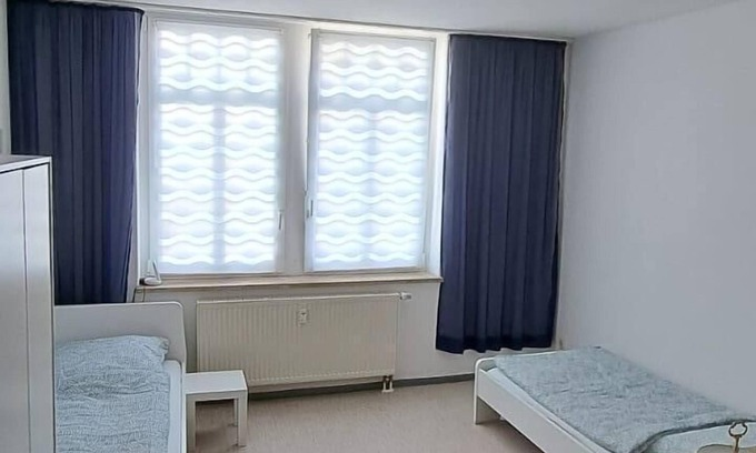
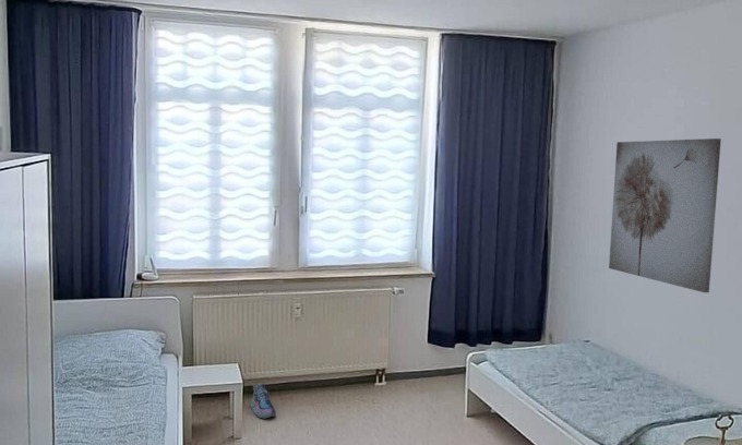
+ wall art (658, 211)
+ shoe (263, 397)
